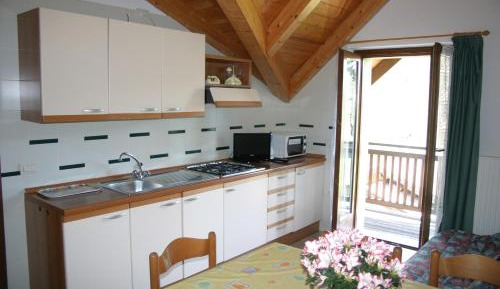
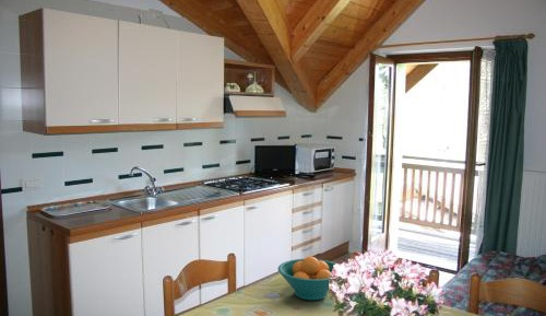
+ fruit bowl (310, 276)
